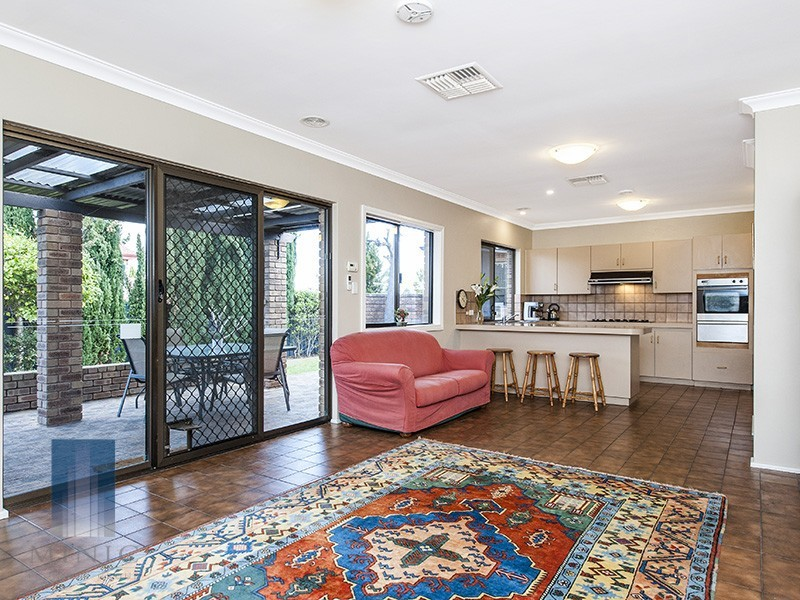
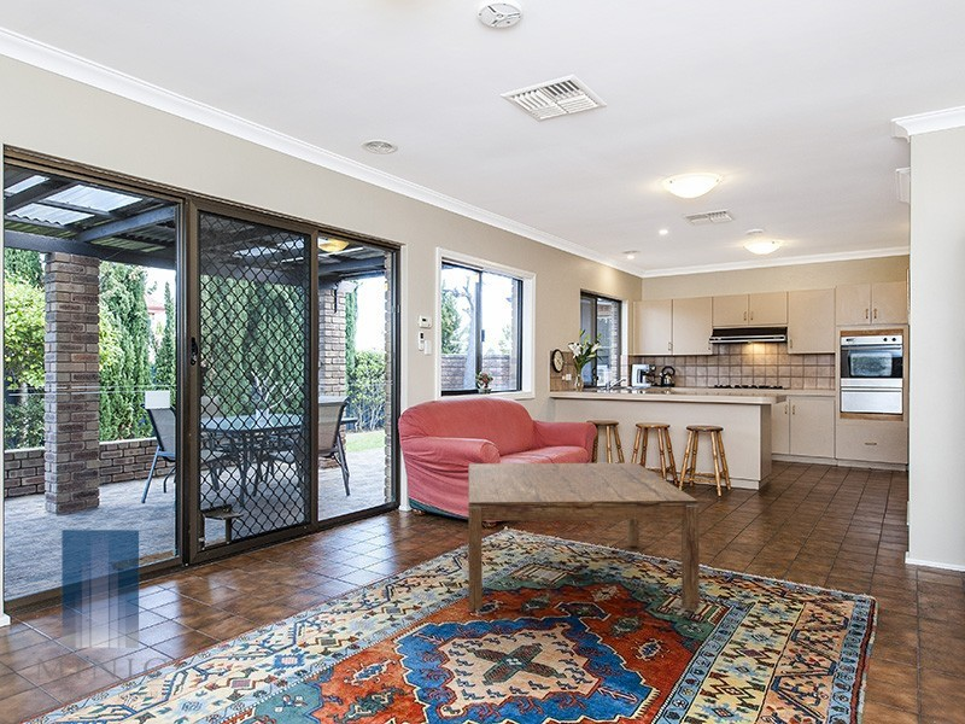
+ coffee table (566, 519)
